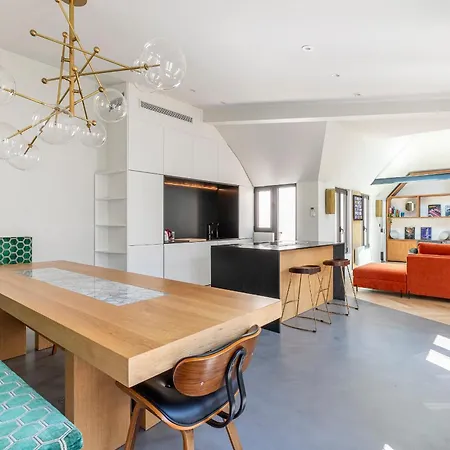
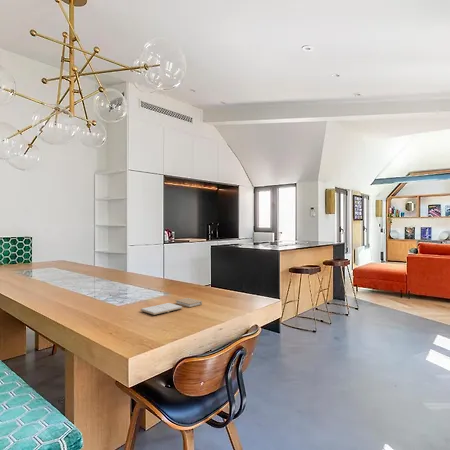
+ book (172, 306)
